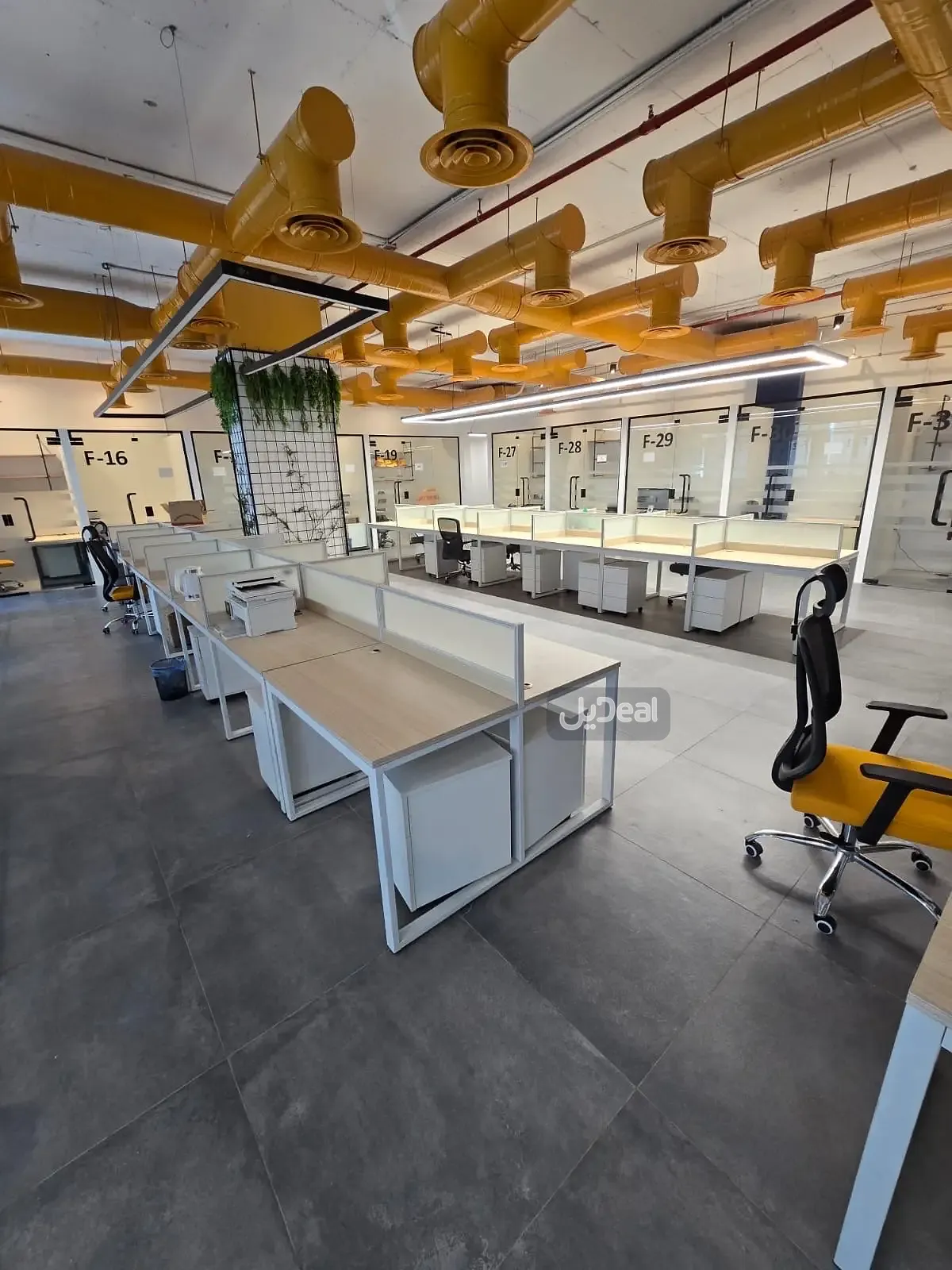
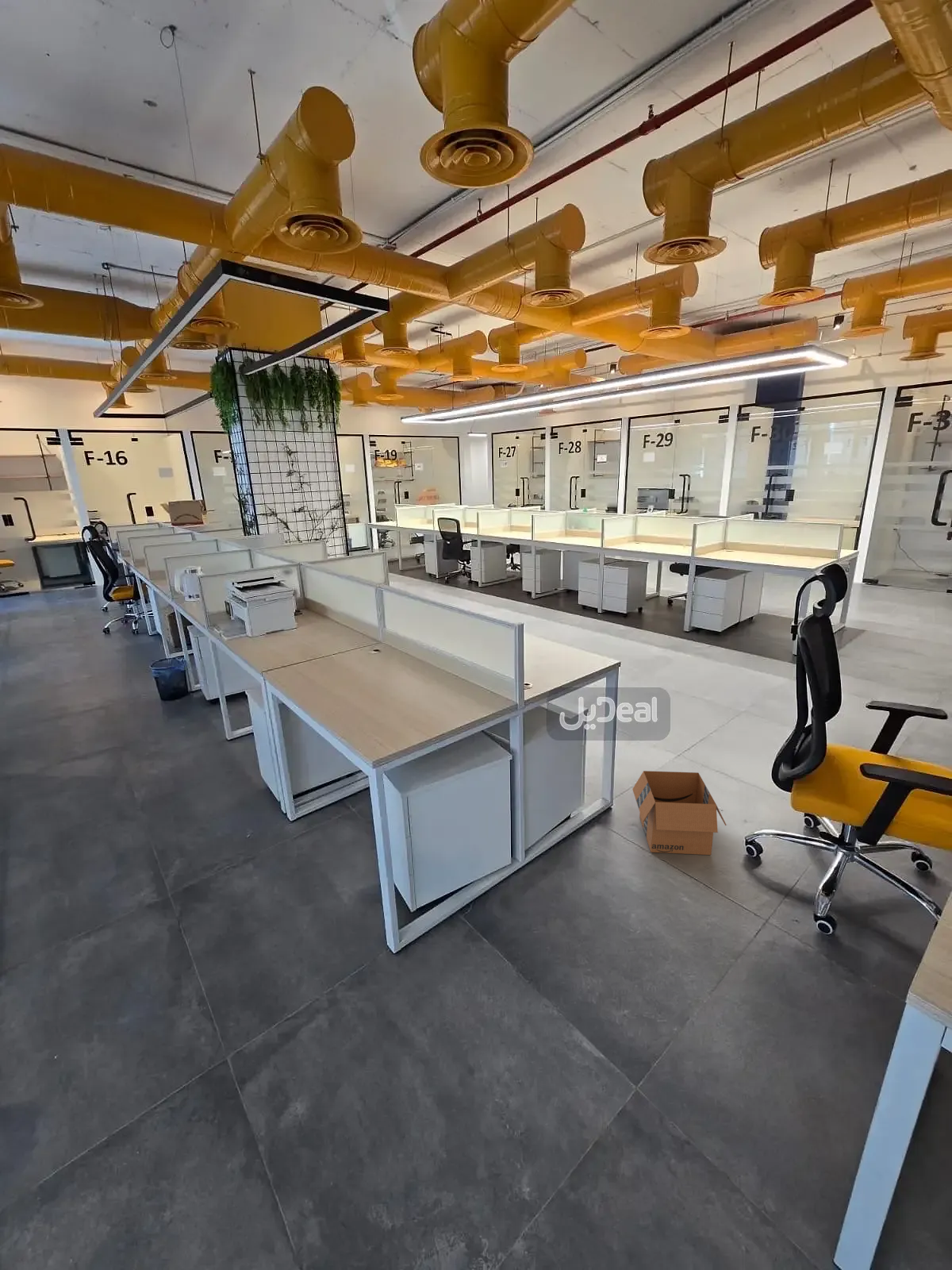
+ cardboard box (676, 810)
